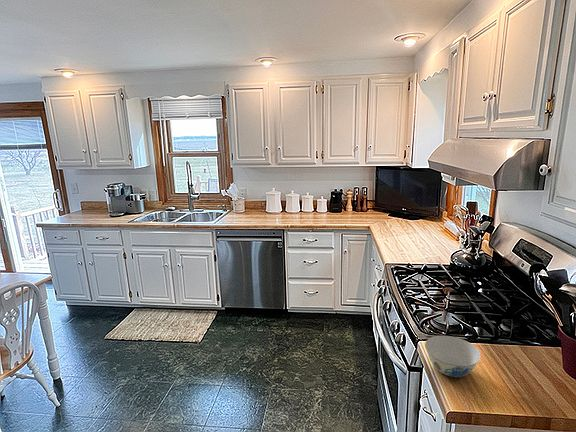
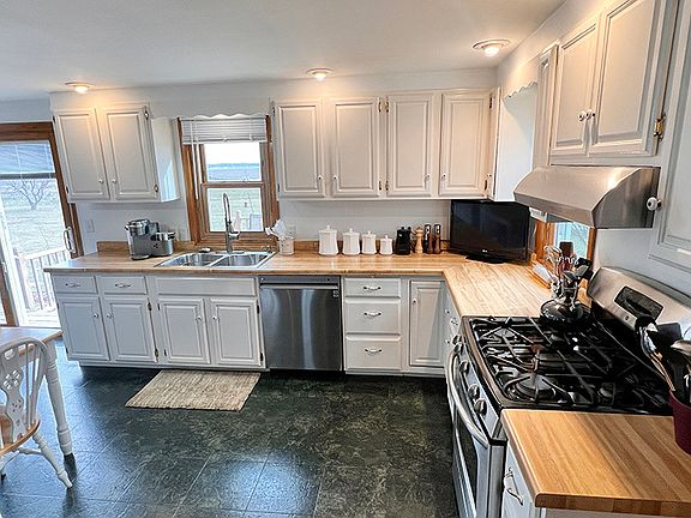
- chinaware (451, 359)
